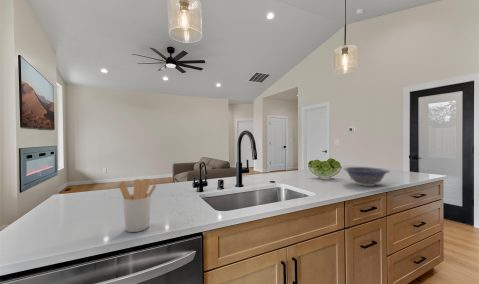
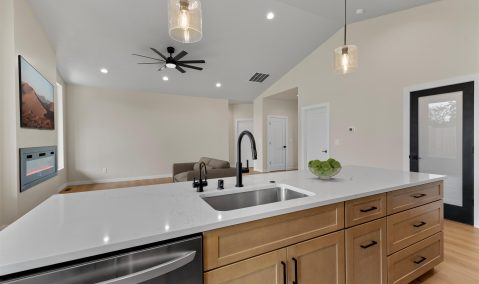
- decorative bowl (365, 176)
- utensil holder (139, 202)
